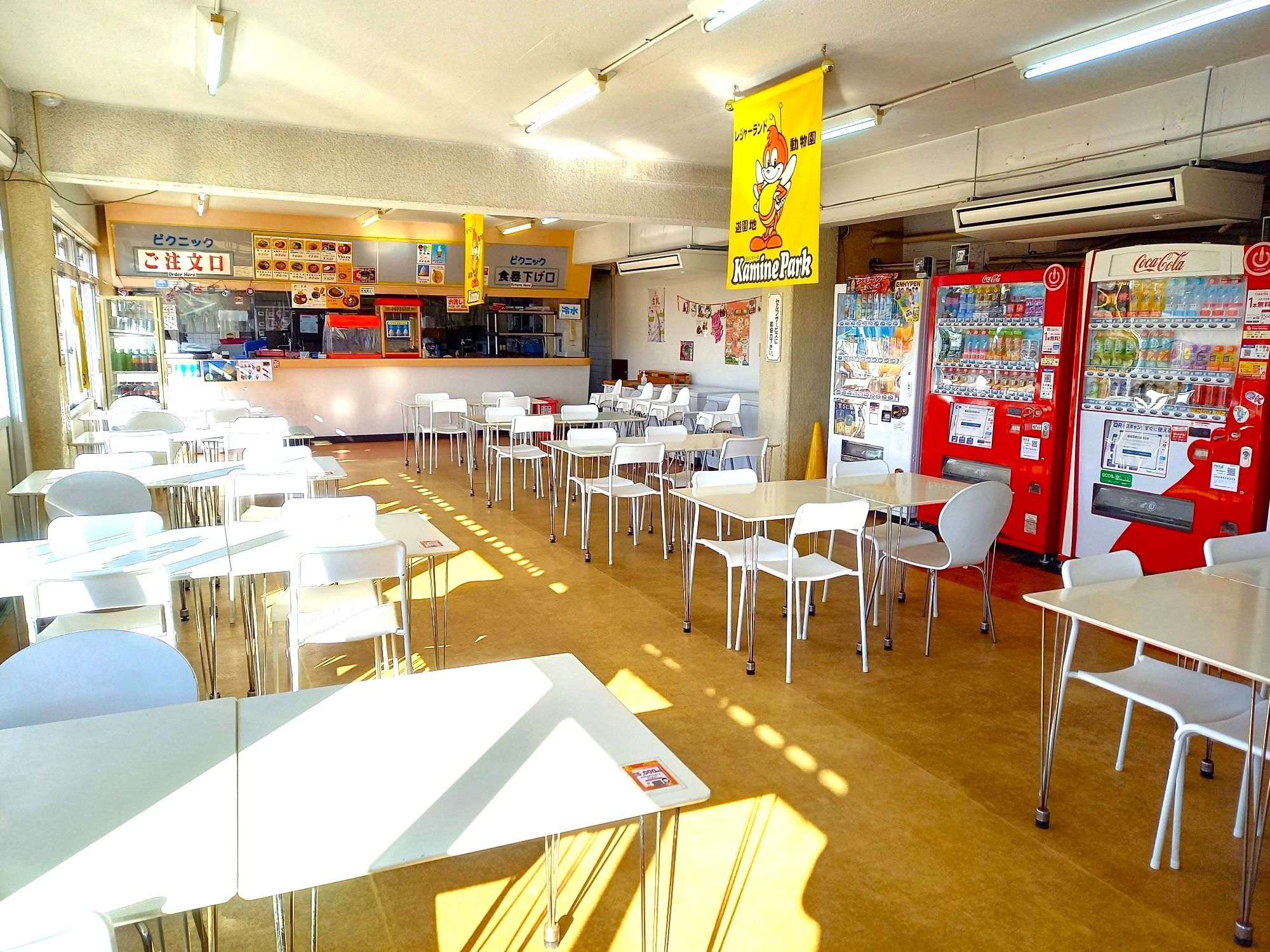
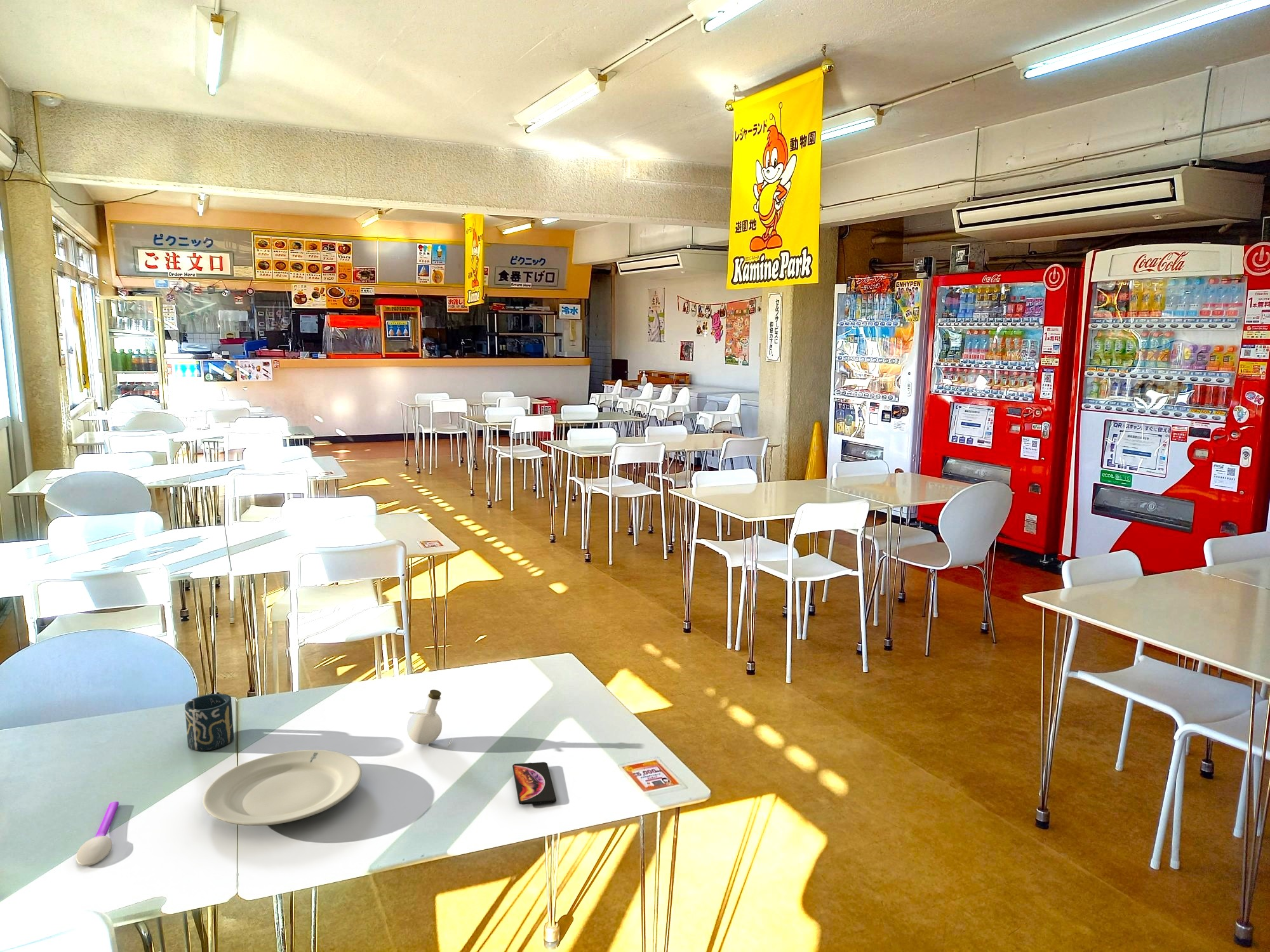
+ chinaware (285, 790)
+ smartphone (533, 782)
+ cup (209, 718)
+ spoon (102, 830)
+ bottle (429, 716)
